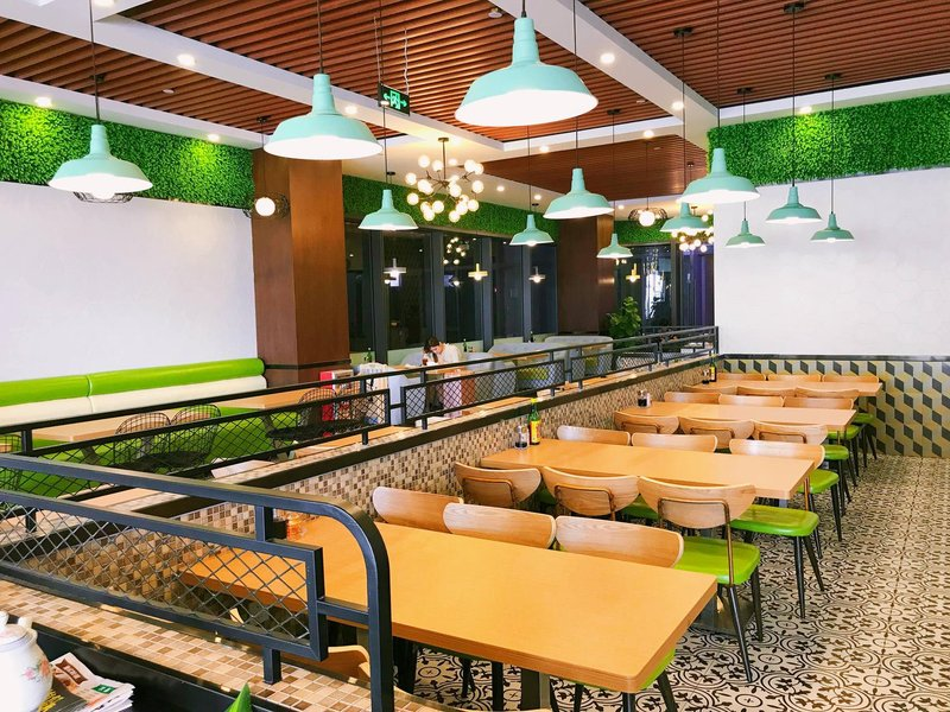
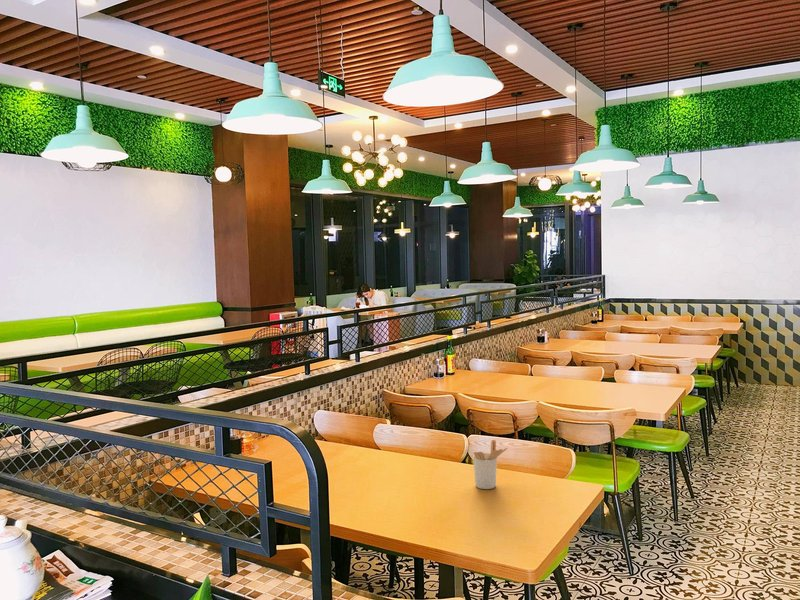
+ utensil holder (489, 465)
